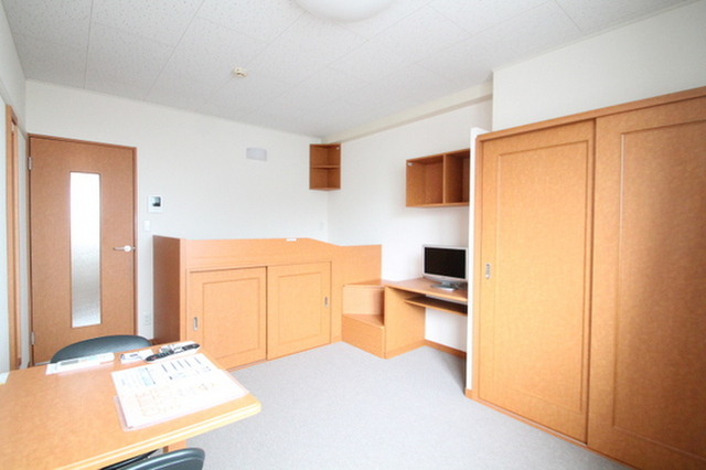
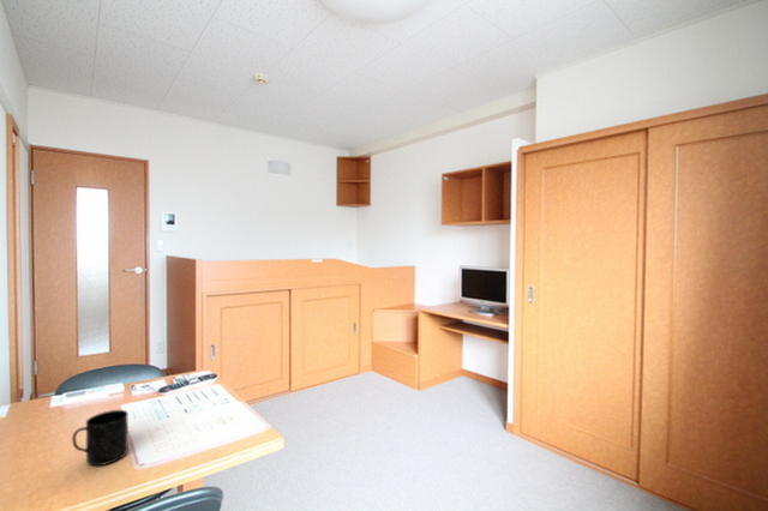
+ mug (101, 439)
